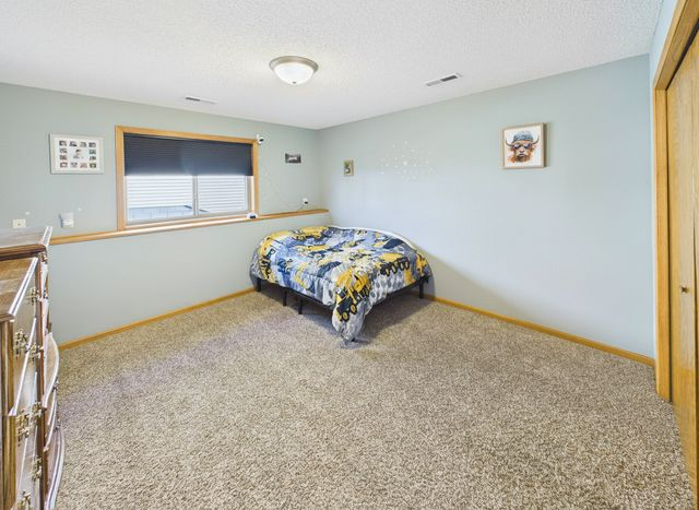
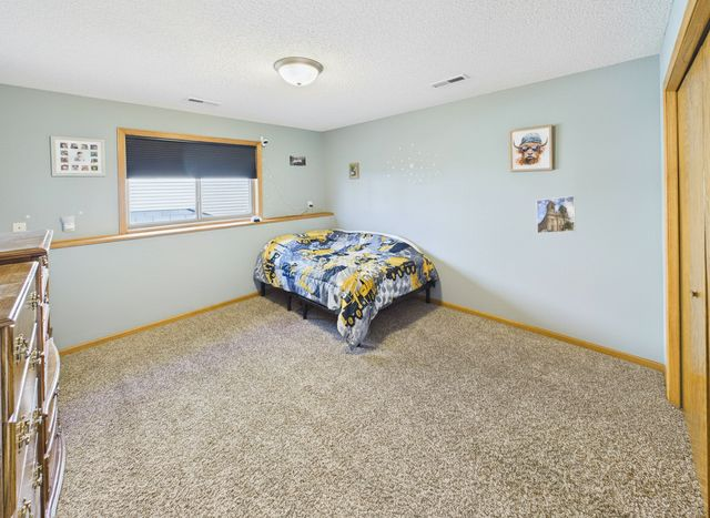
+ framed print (555, 215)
